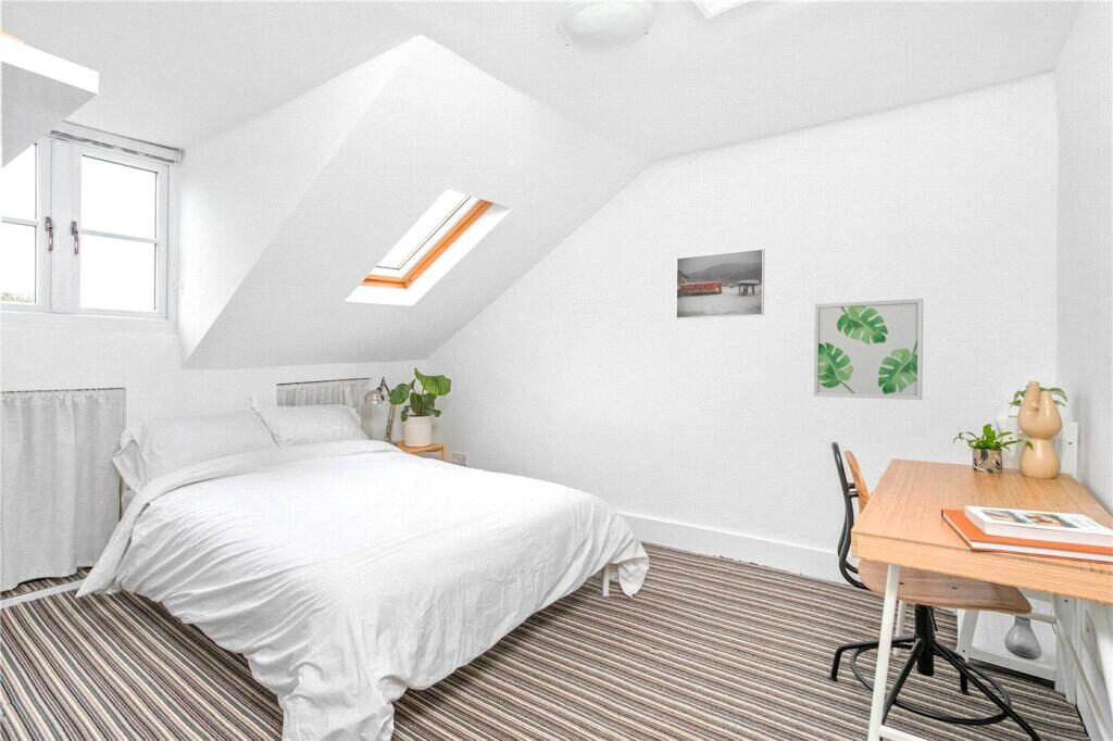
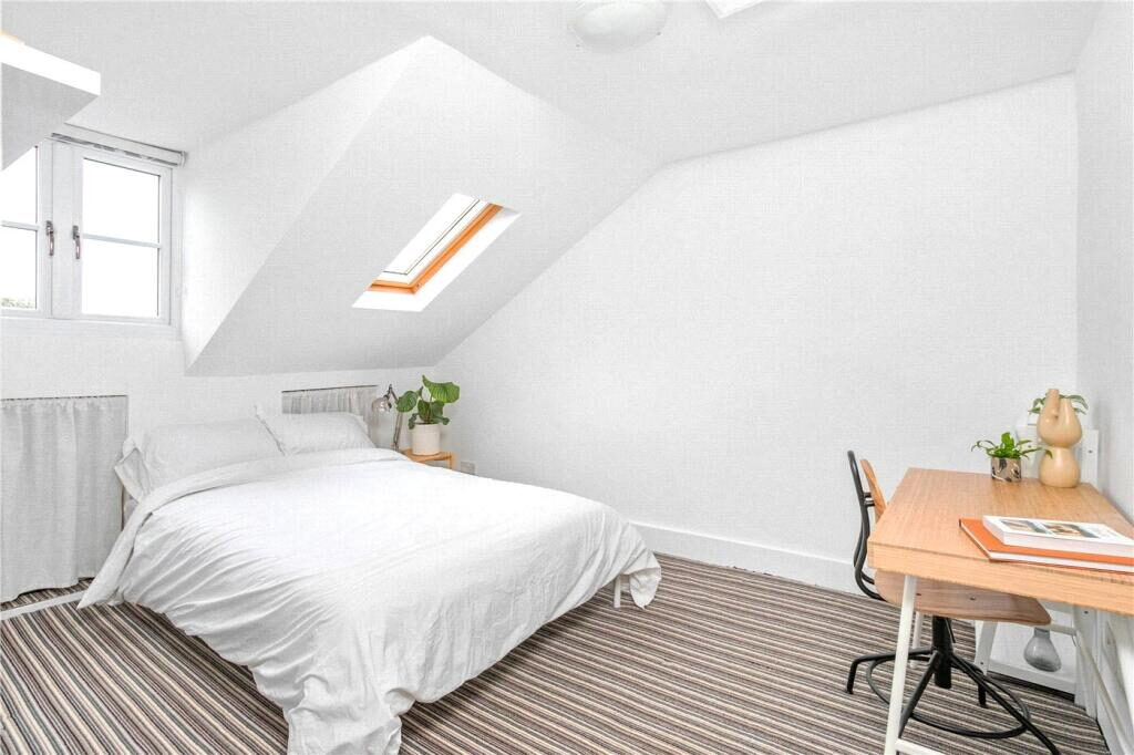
- wall art (865, 349)
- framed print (718, 285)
